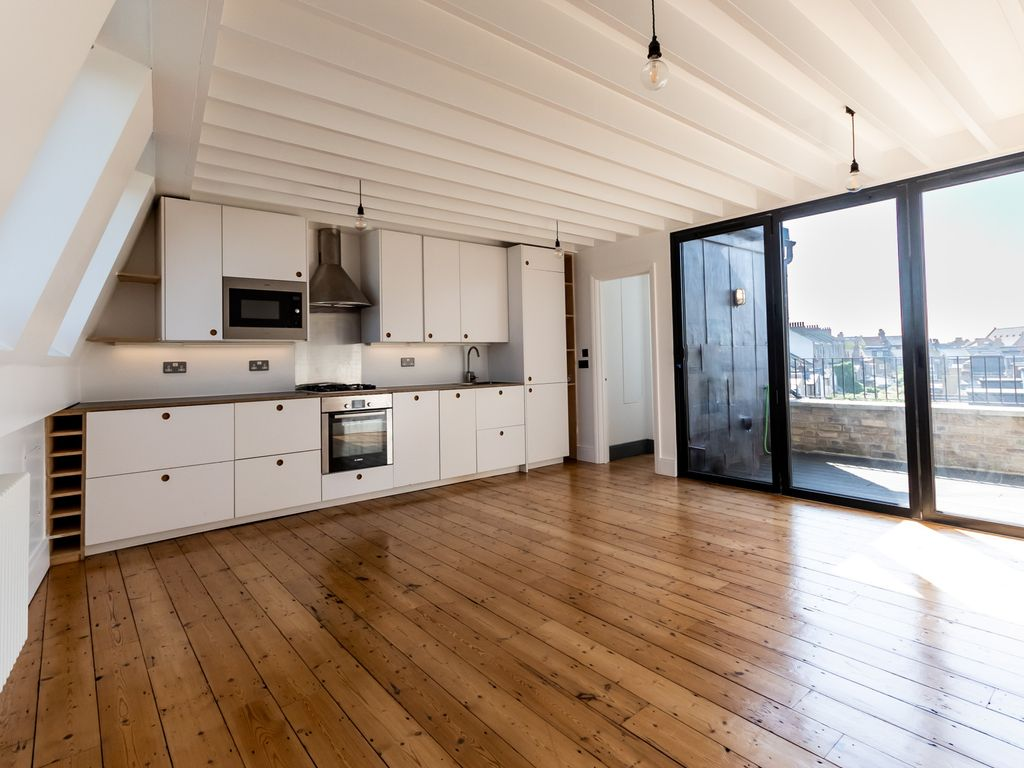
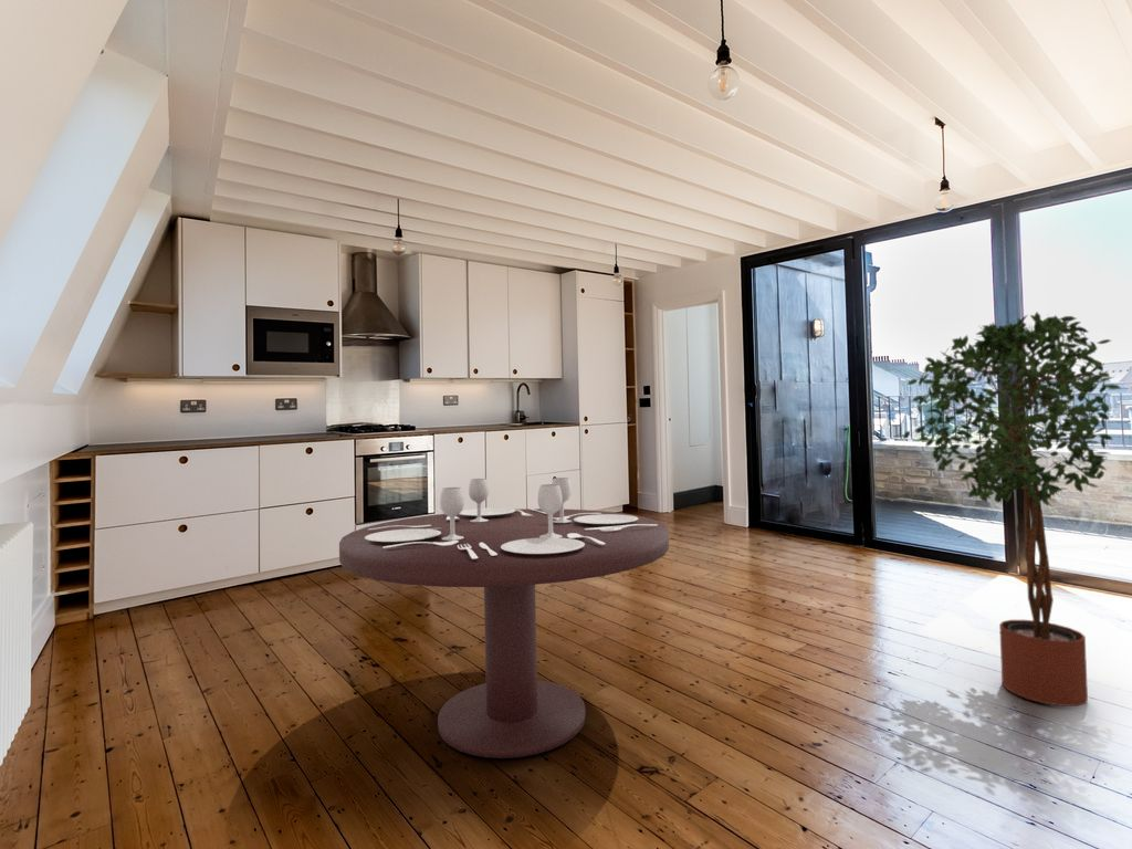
+ potted tree (1010, 496)
+ dining table (510, 598)
